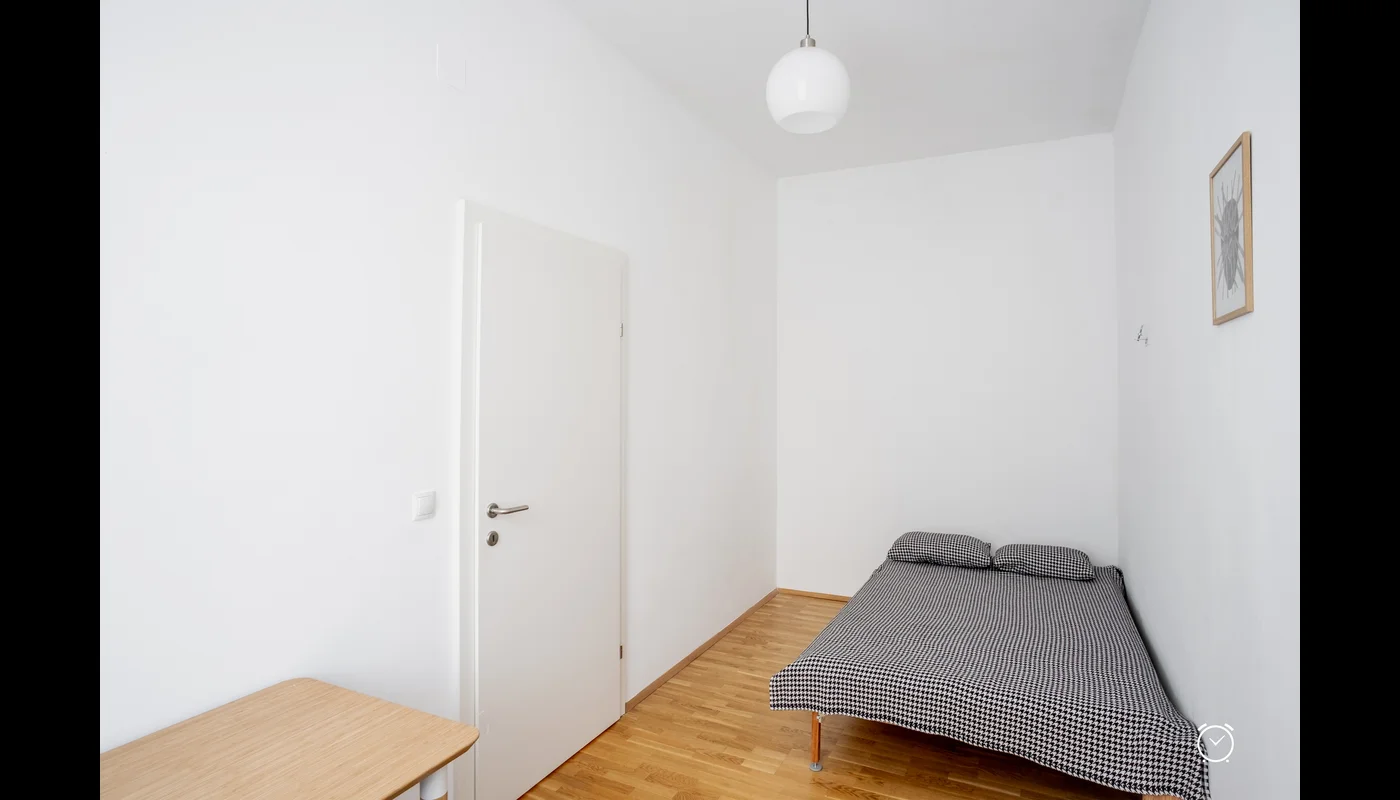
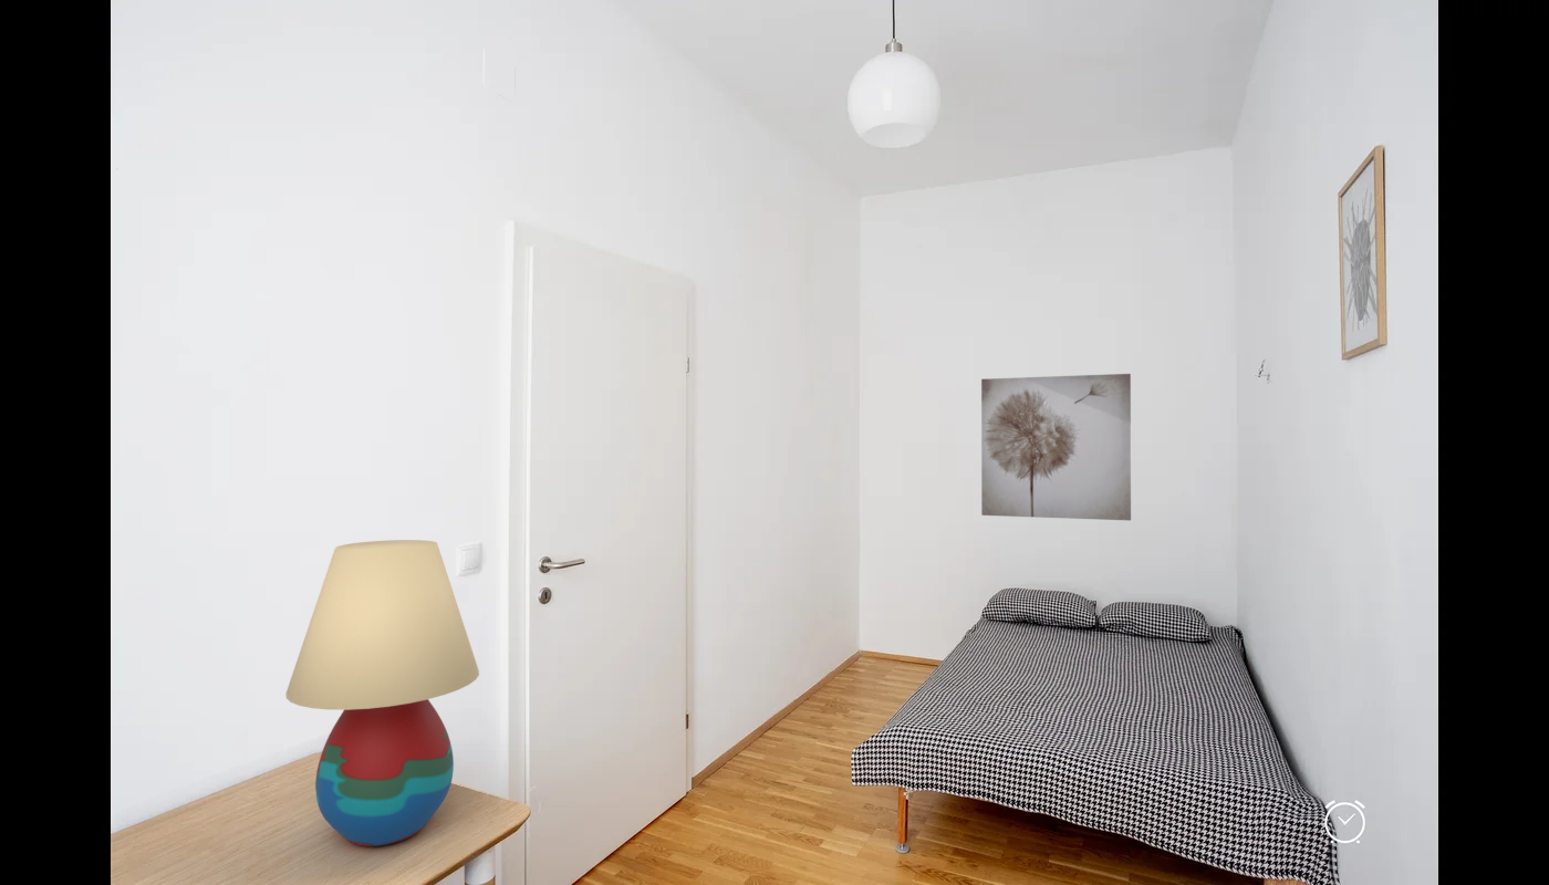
+ wall art (1053, 447)
+ table lamp (386, 688)
